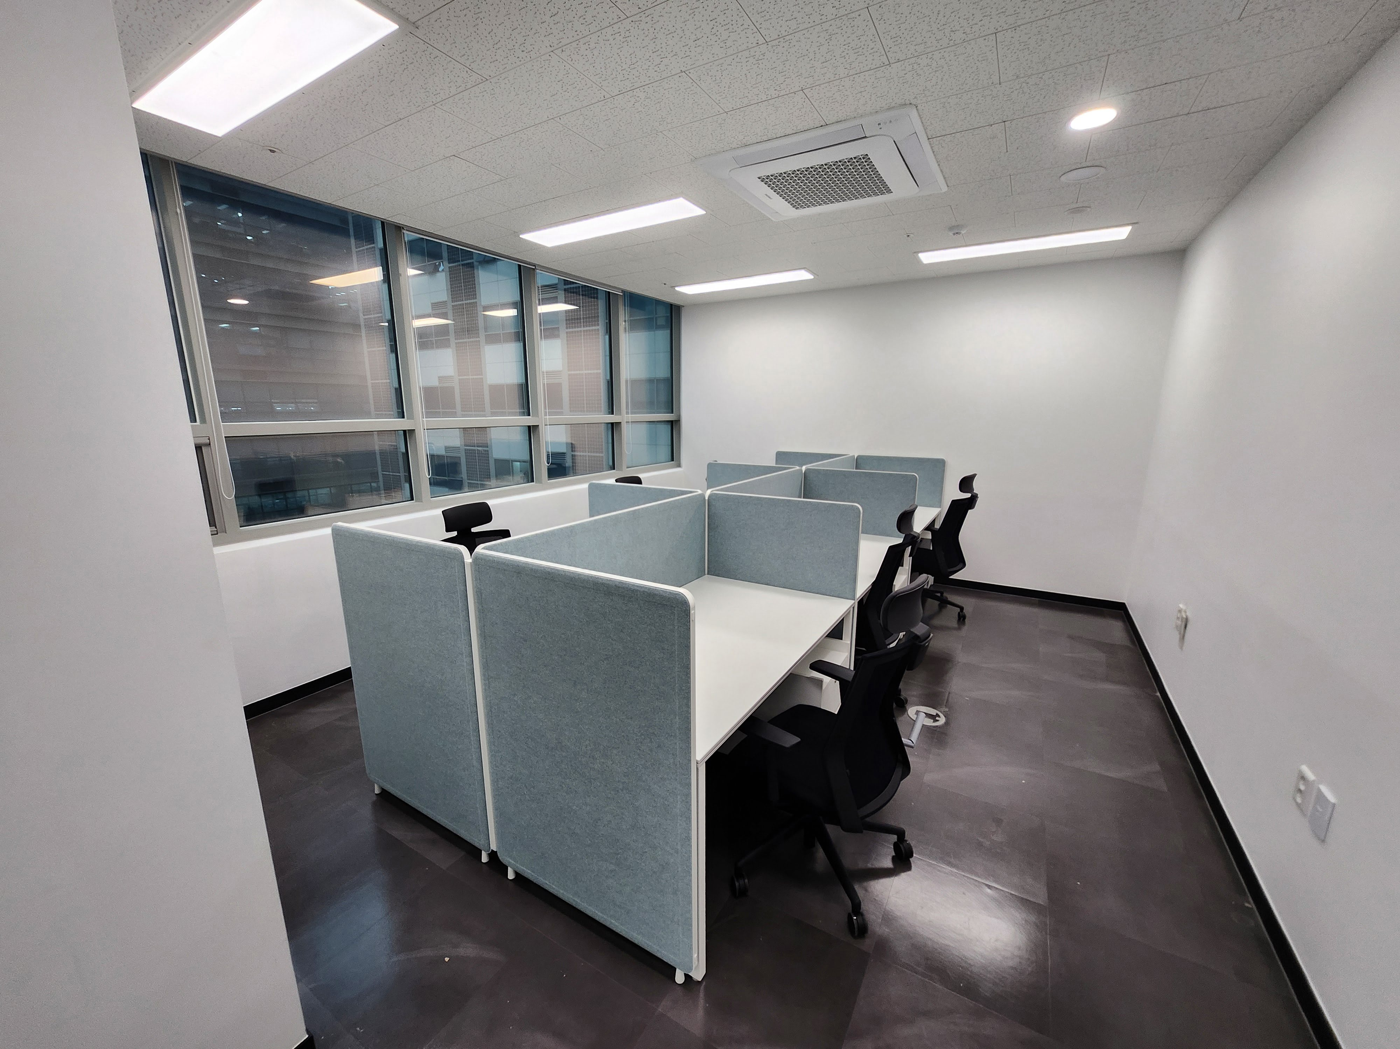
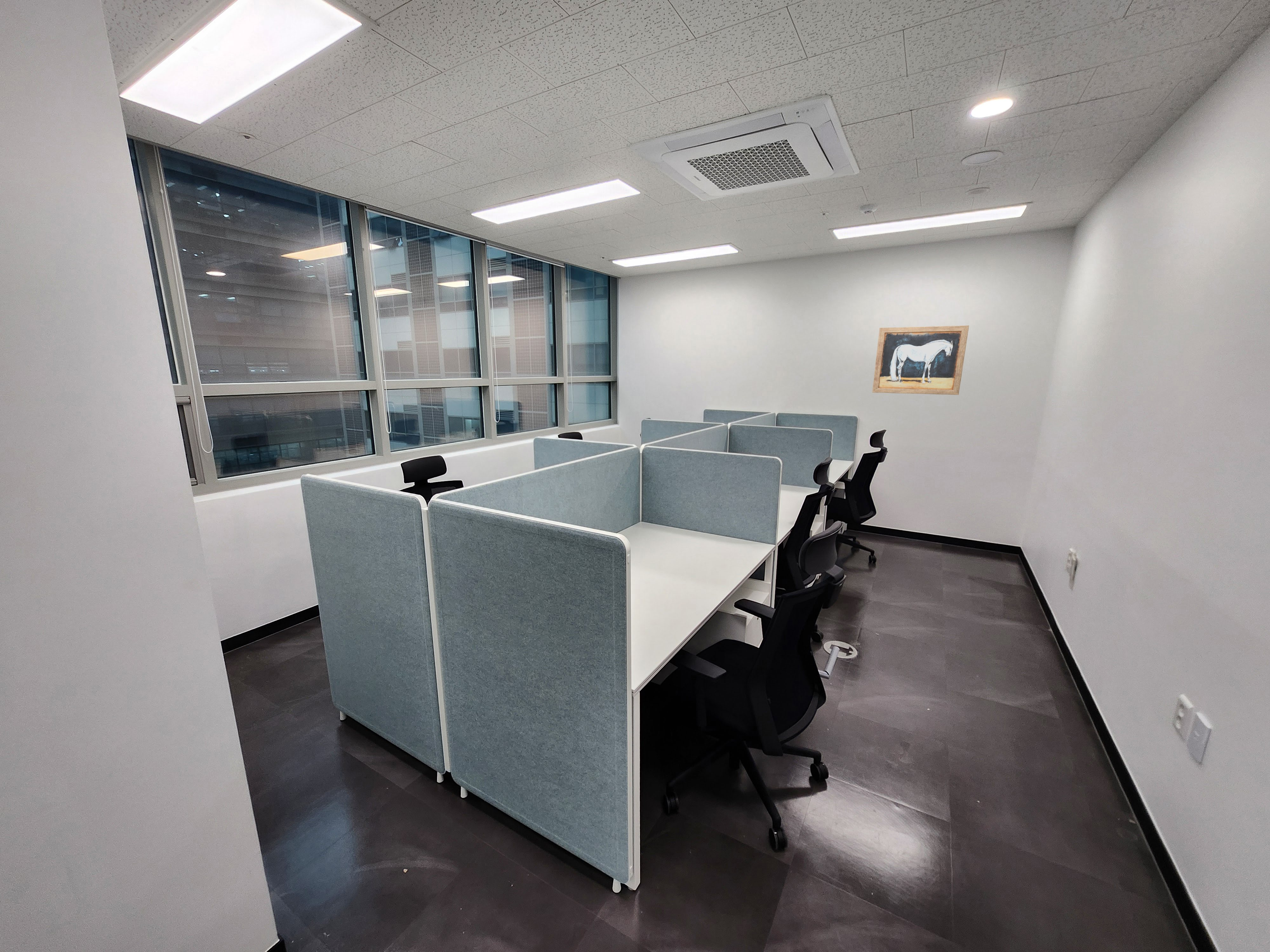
+ wall art (918, 360)
